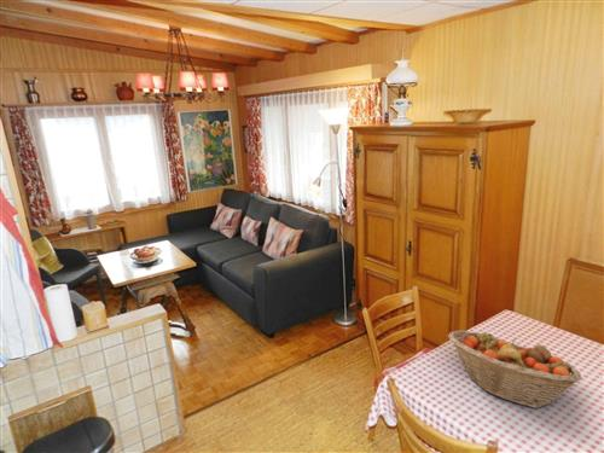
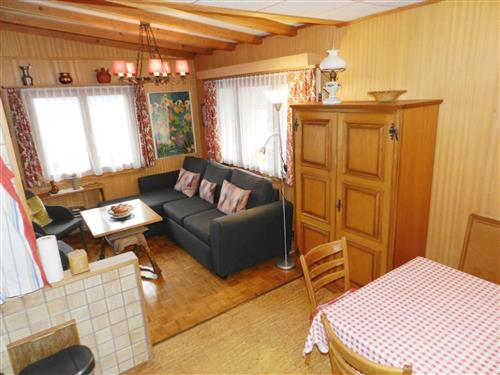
- fruit basket (509, 361)
